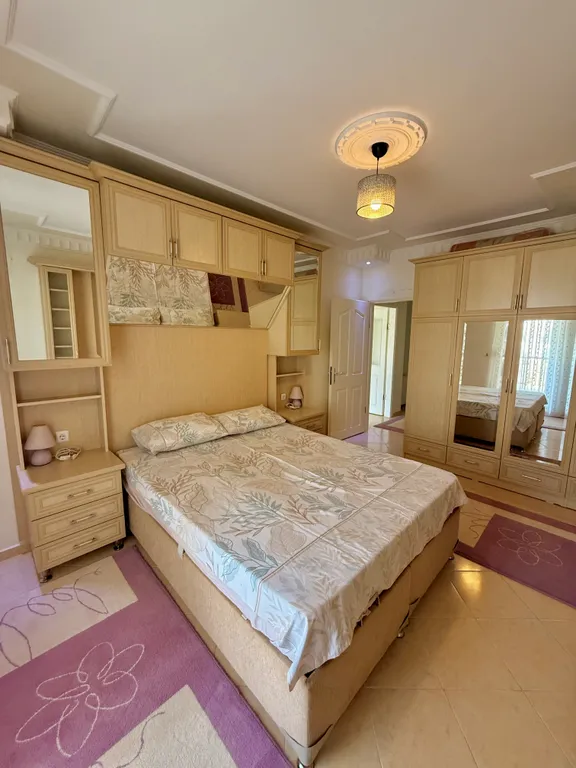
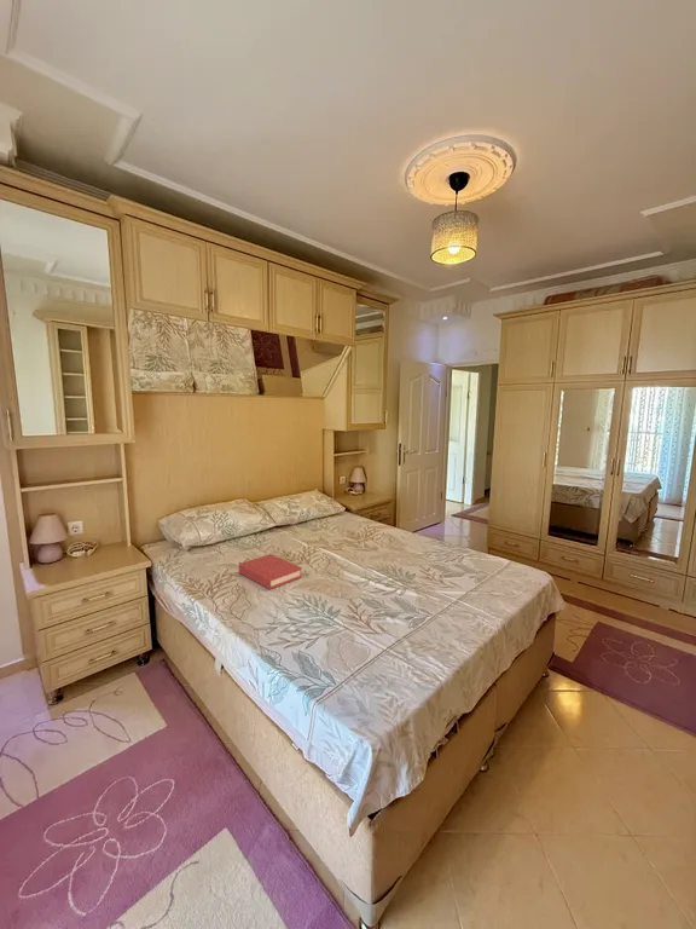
+ hardback book (269, 570)
